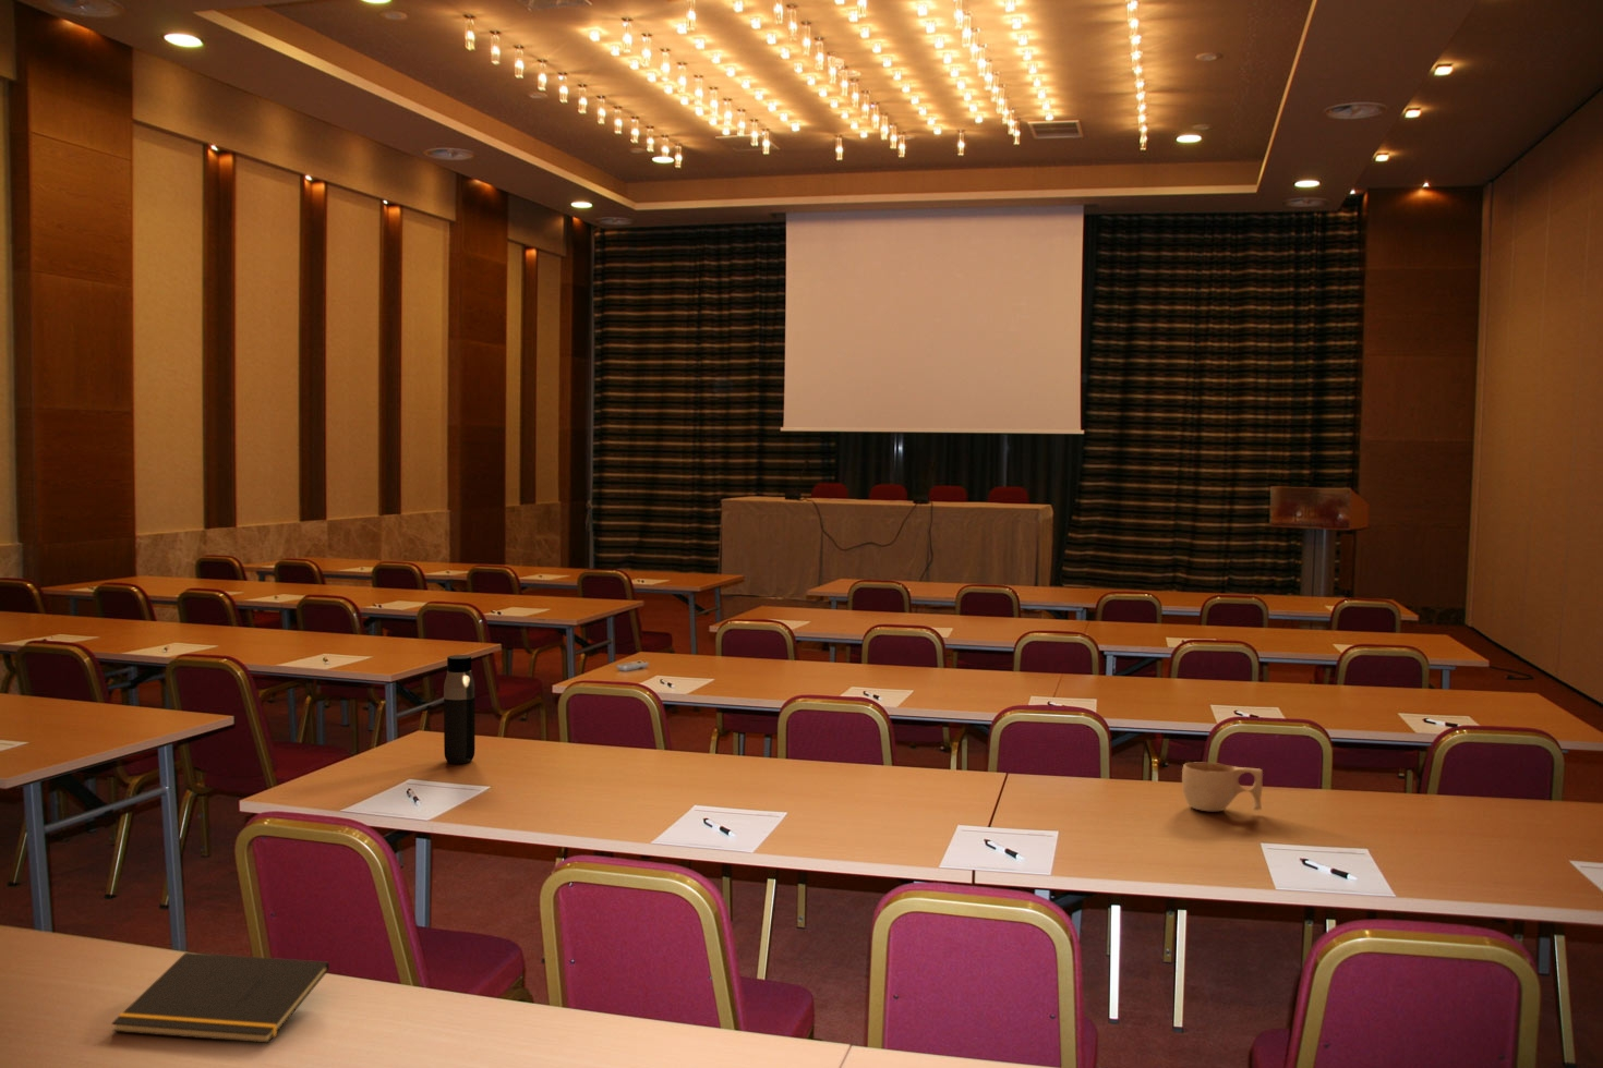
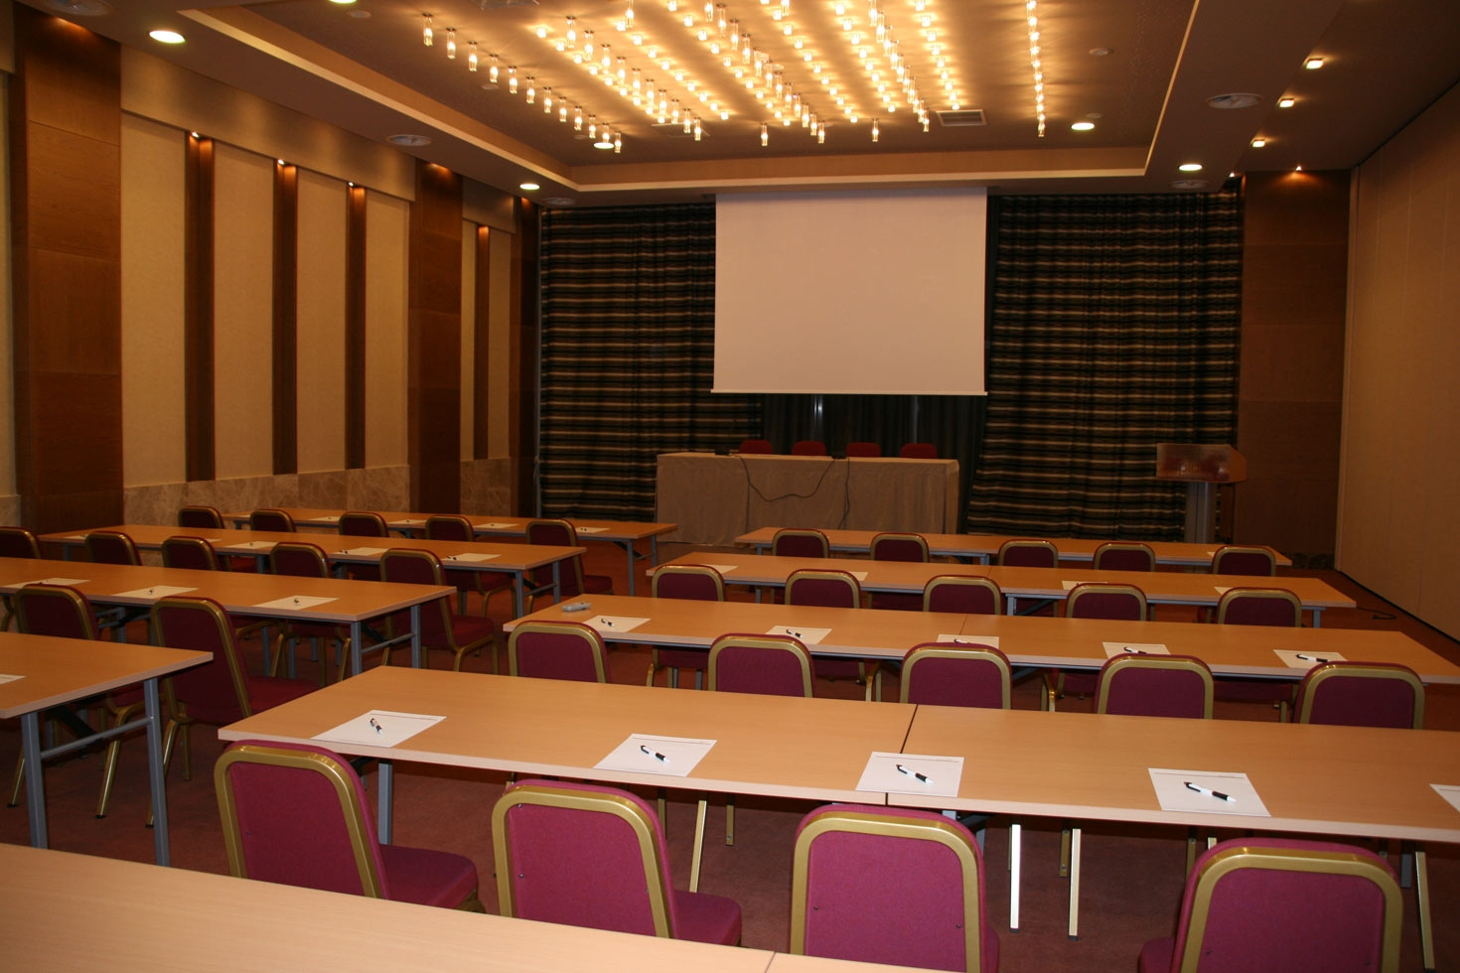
- notepad (224, 995)
- cup (1221, 788)
- water bottle (459, 708)
